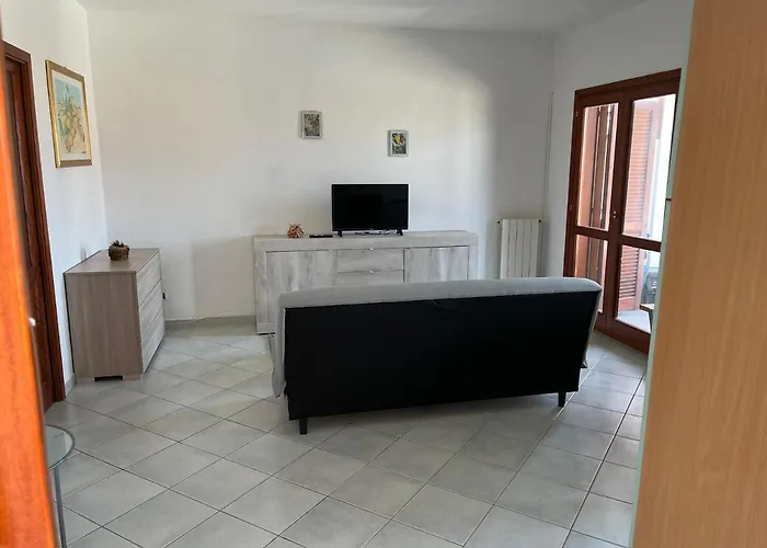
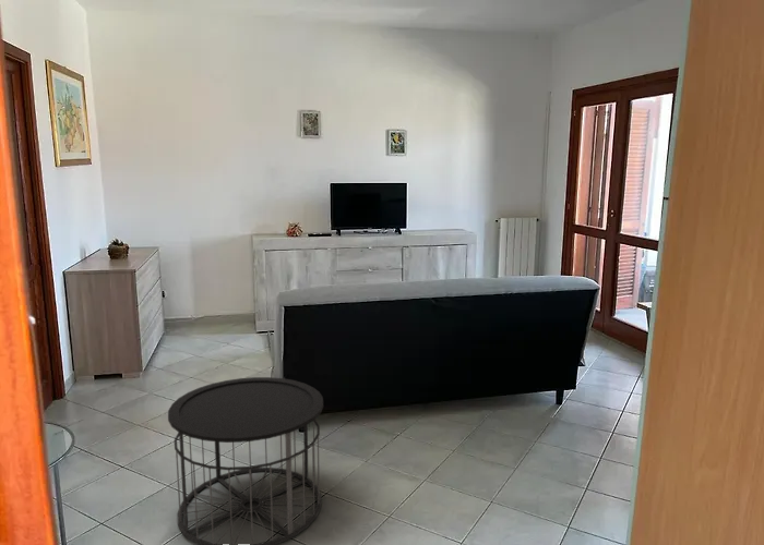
+ side table (250, 456)
